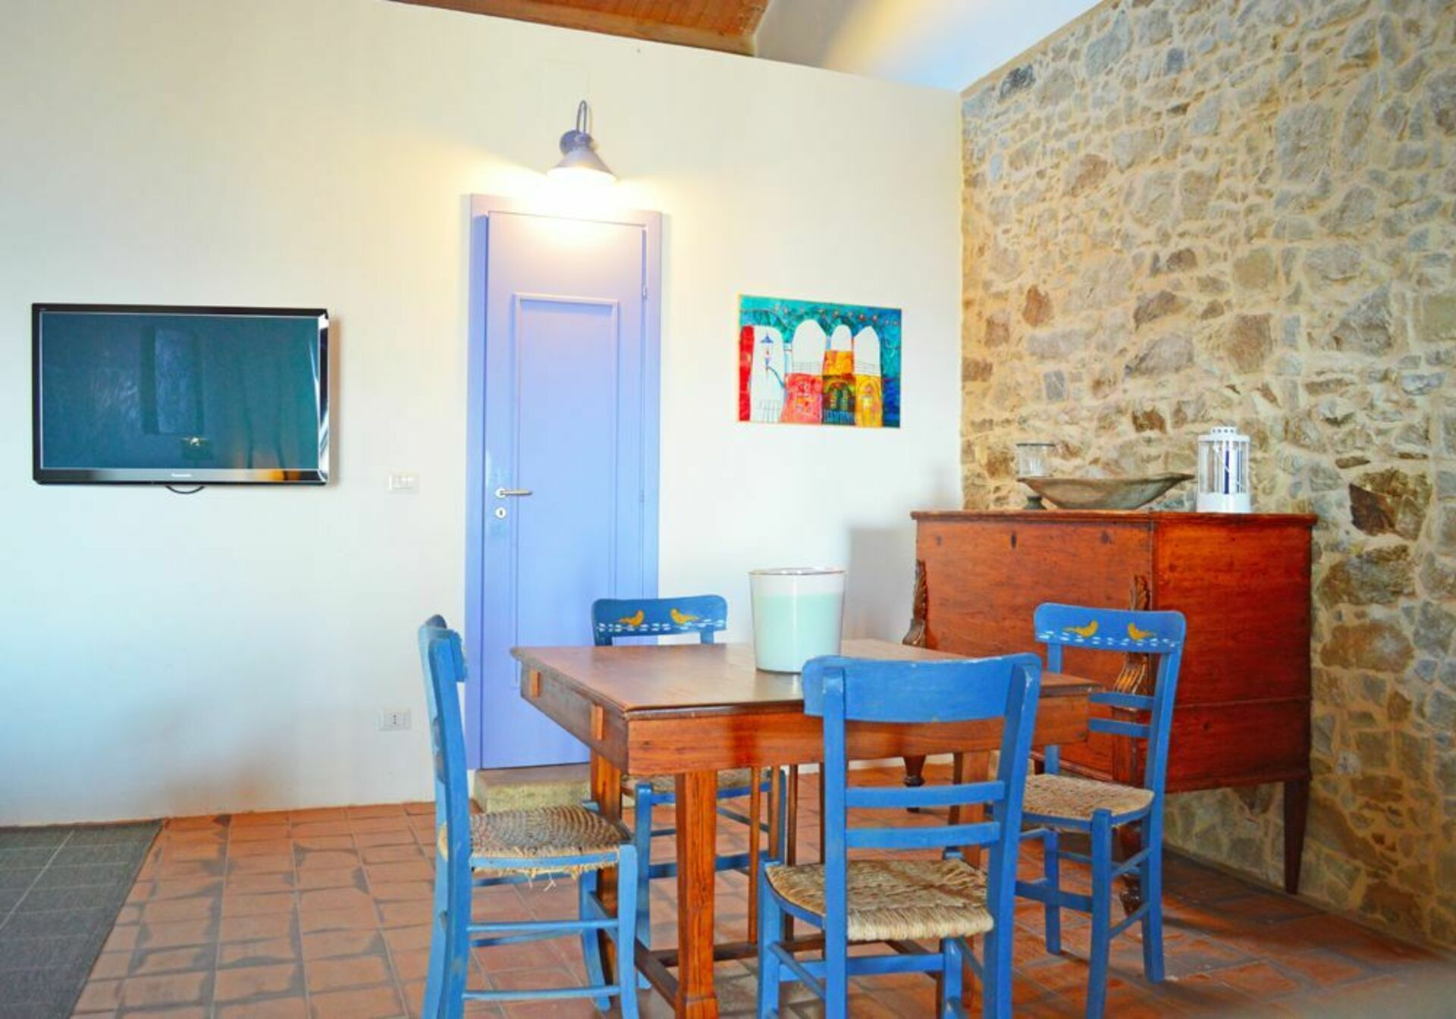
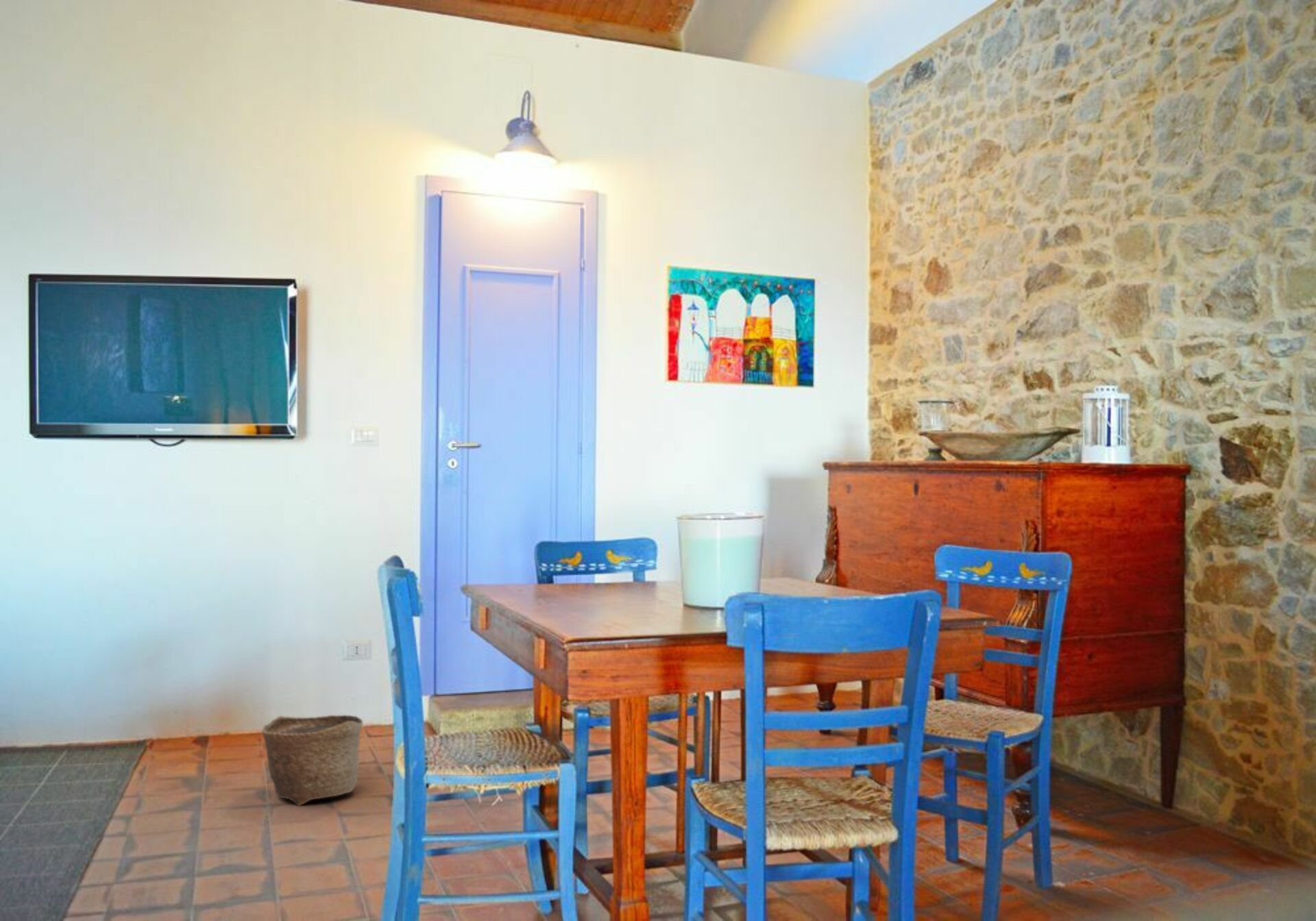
+ basket (313, 754)
